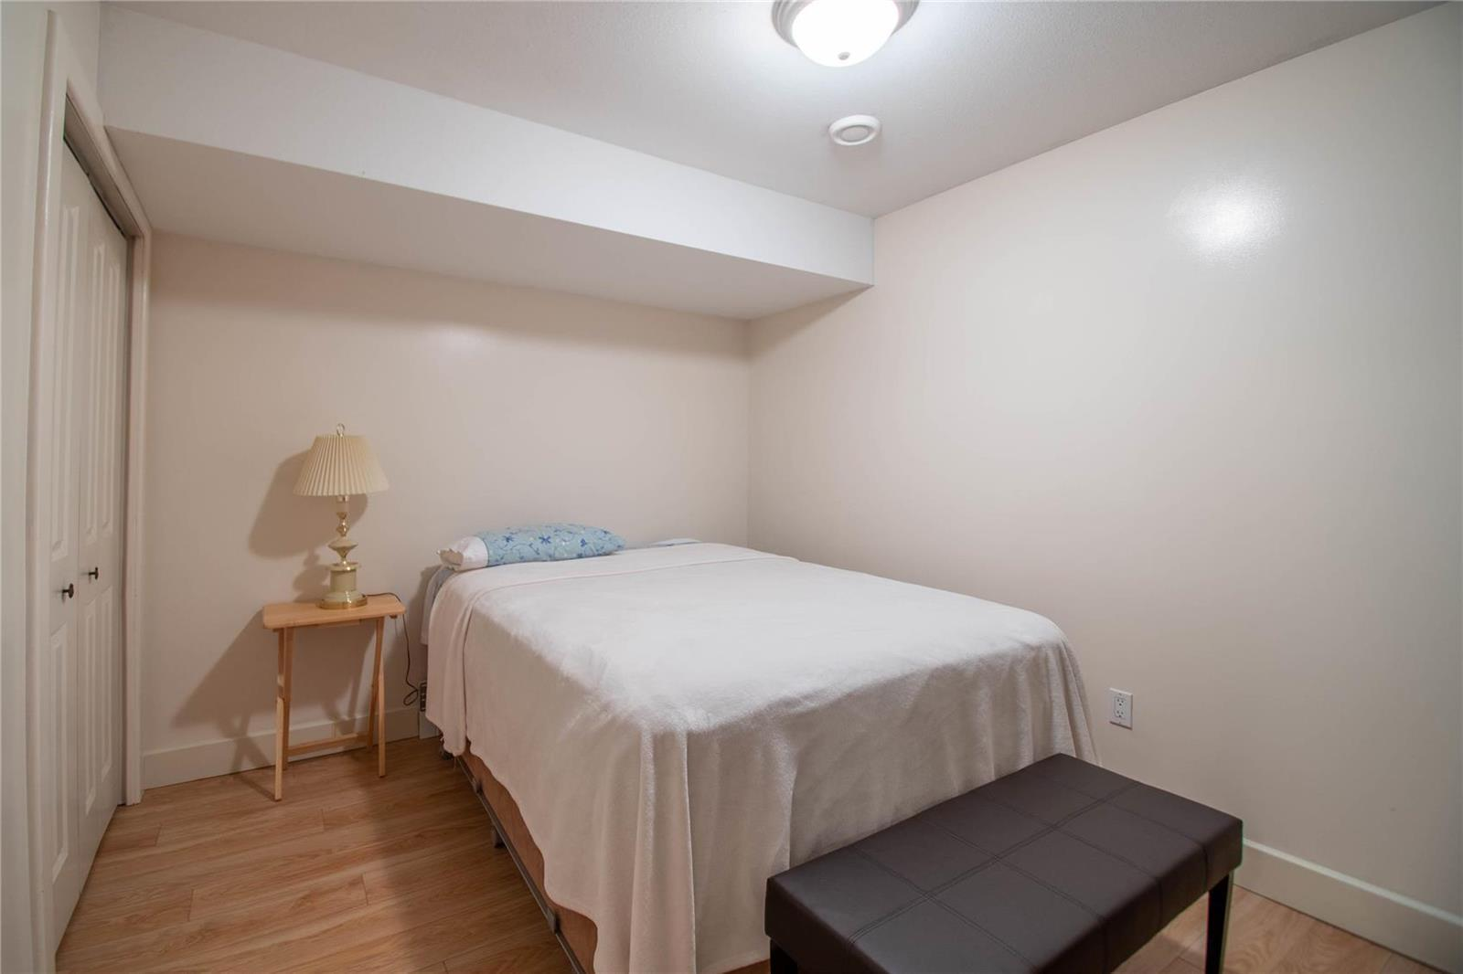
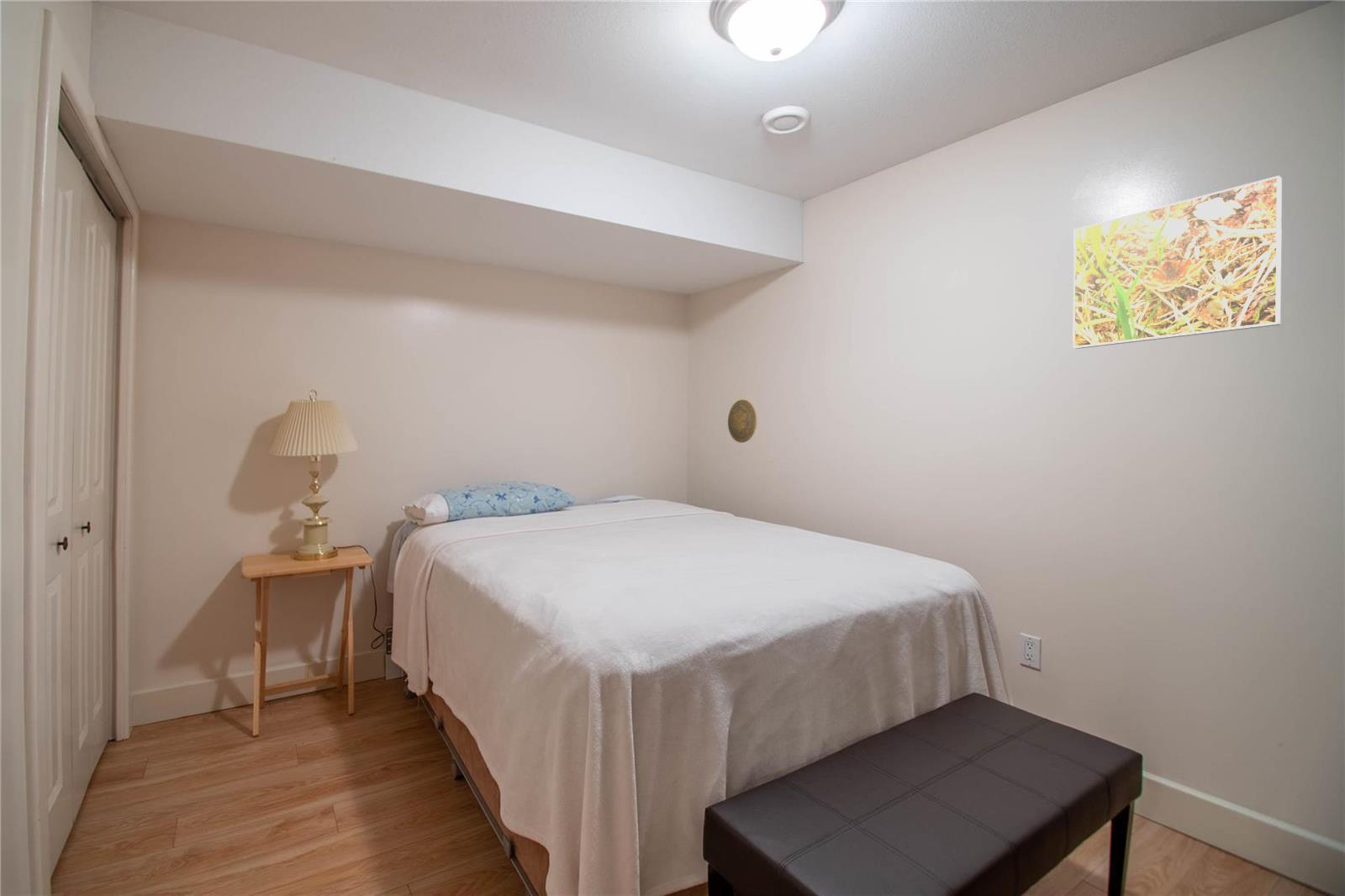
+ decorative plate (741, 420)
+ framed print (1166, 271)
